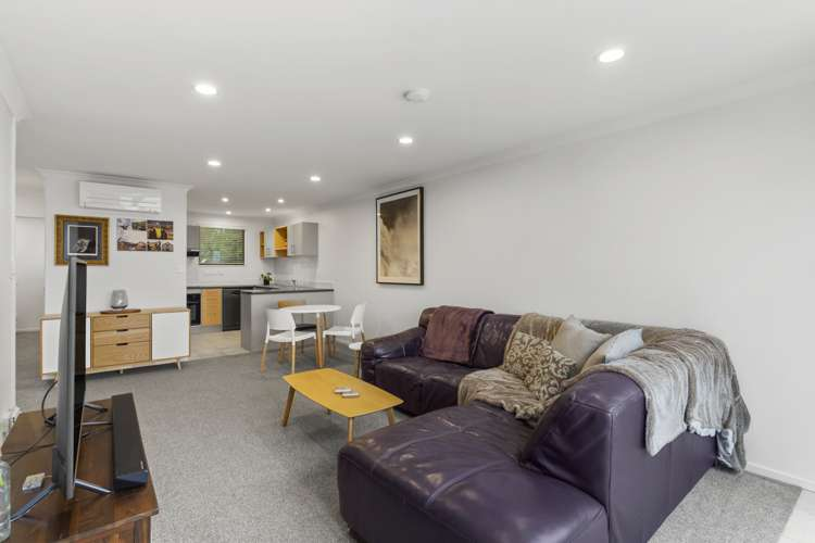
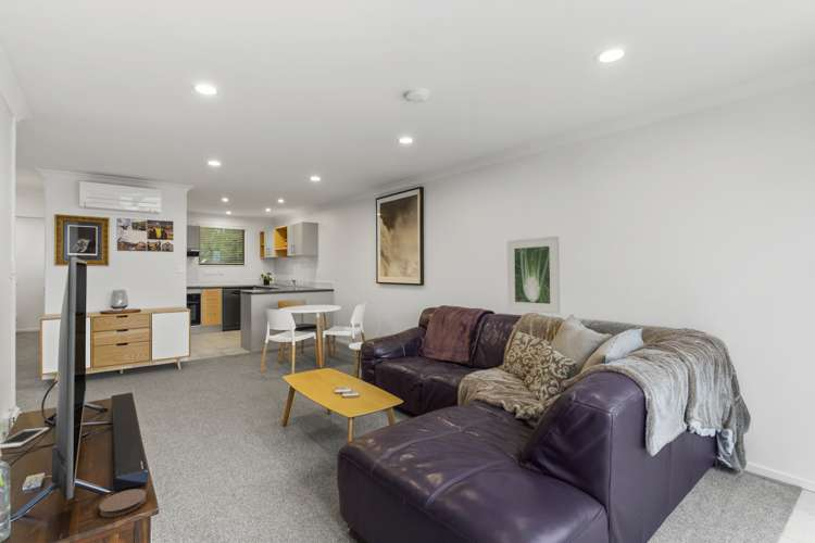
+ coaster (123, 502)
+ cell phone (22, 438)
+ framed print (531, 275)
